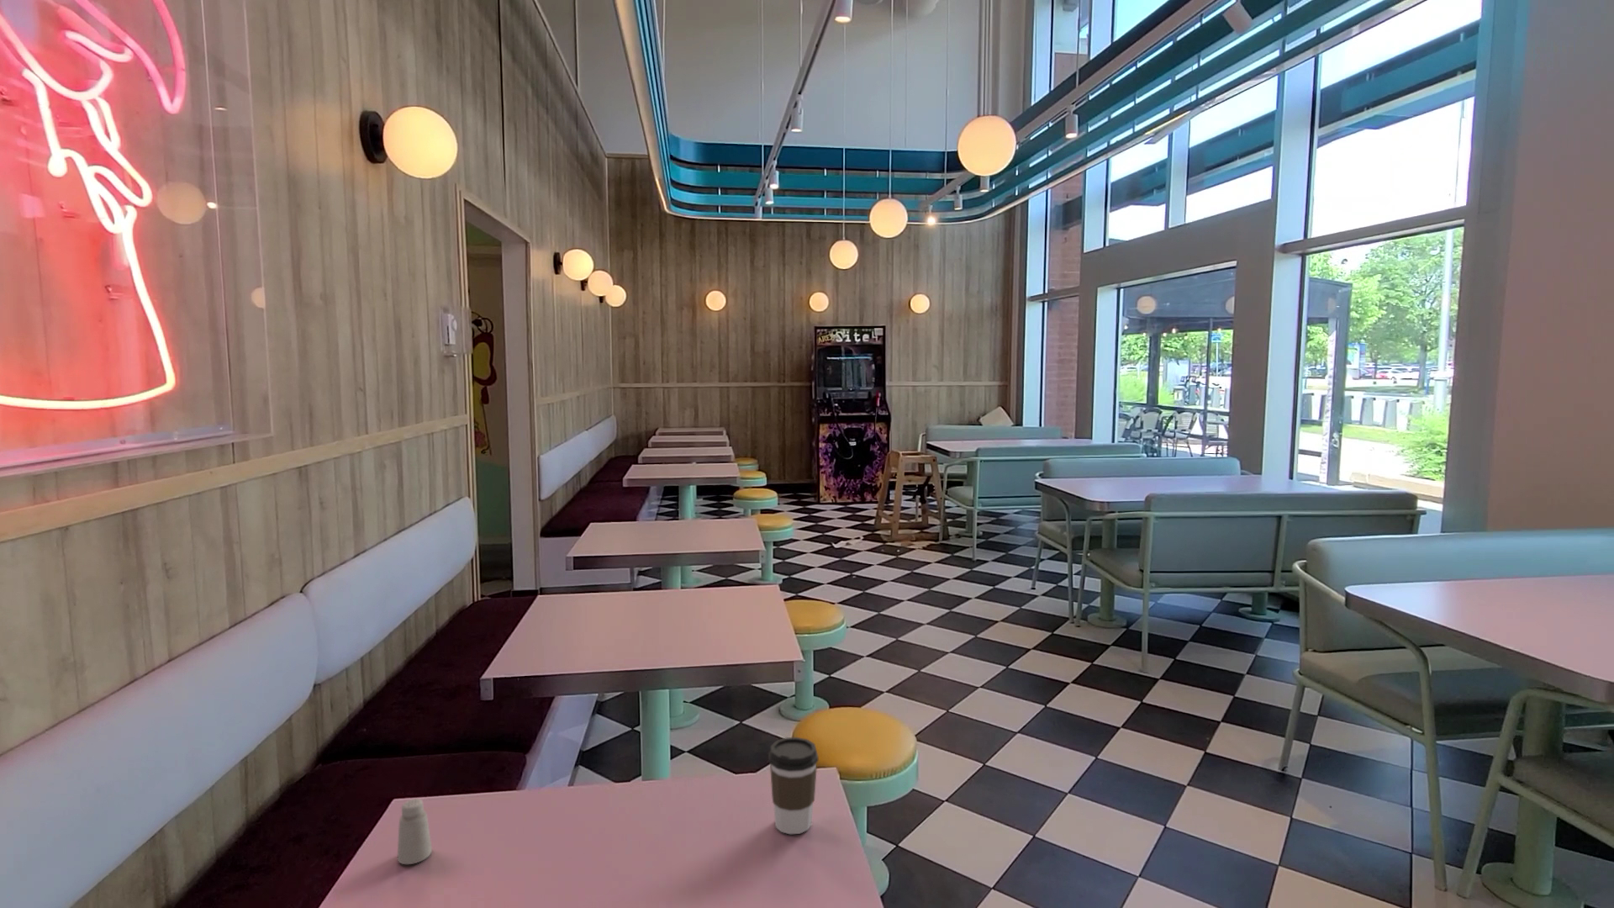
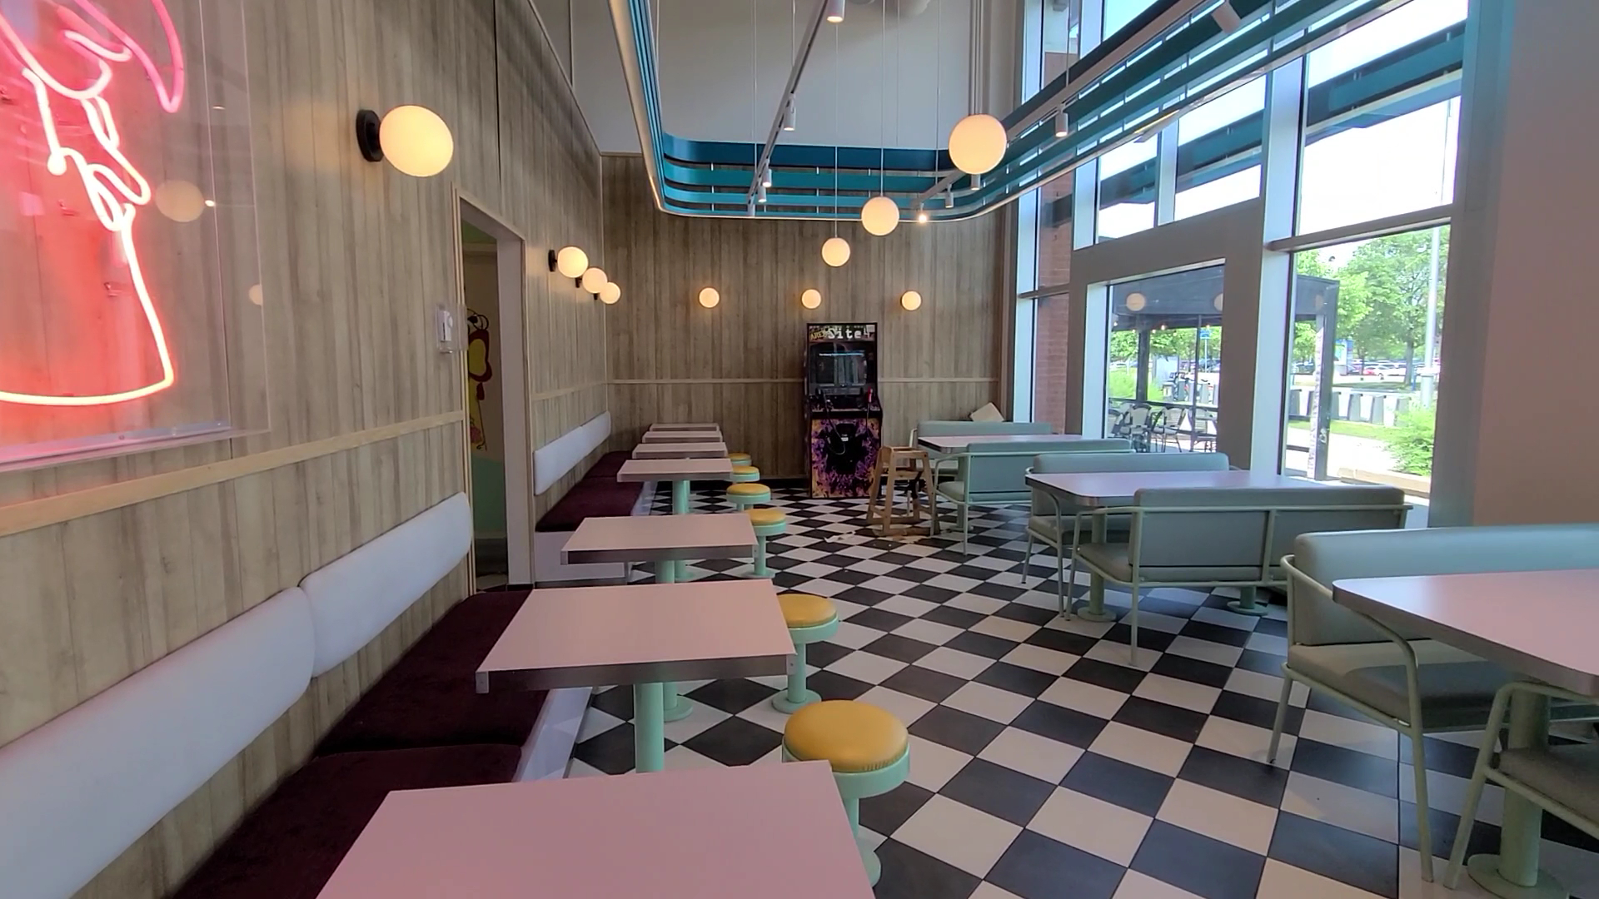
- coffee cup (793, 785)
- saltshaker (412, 829)
